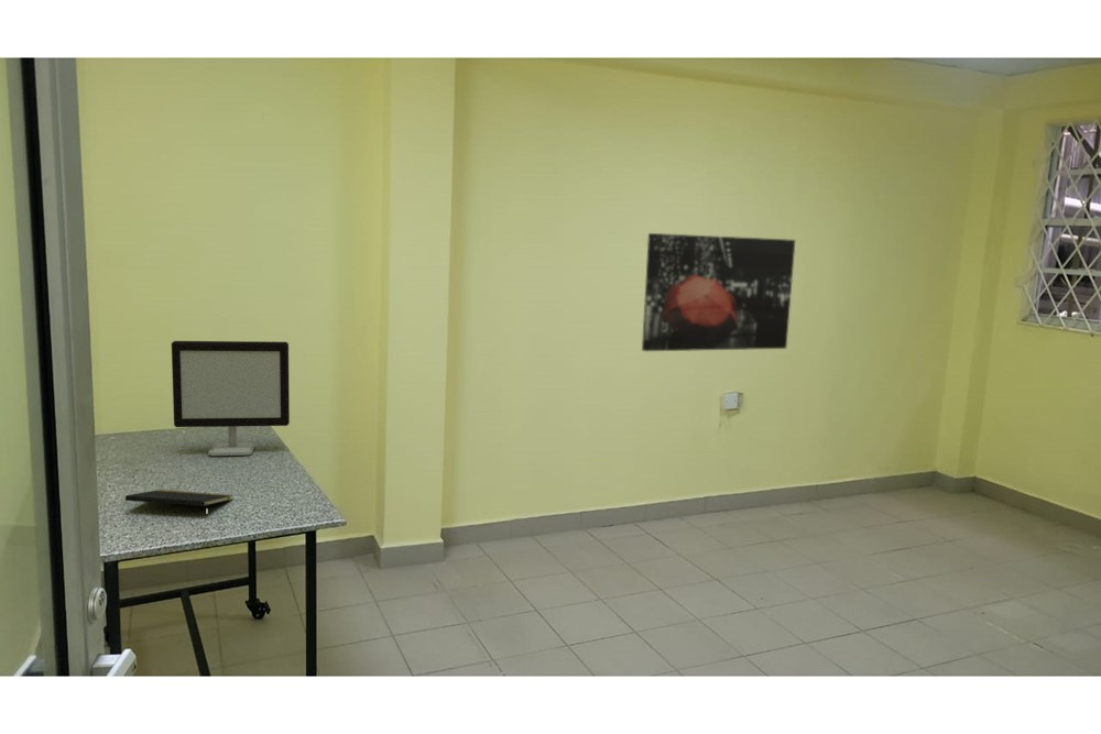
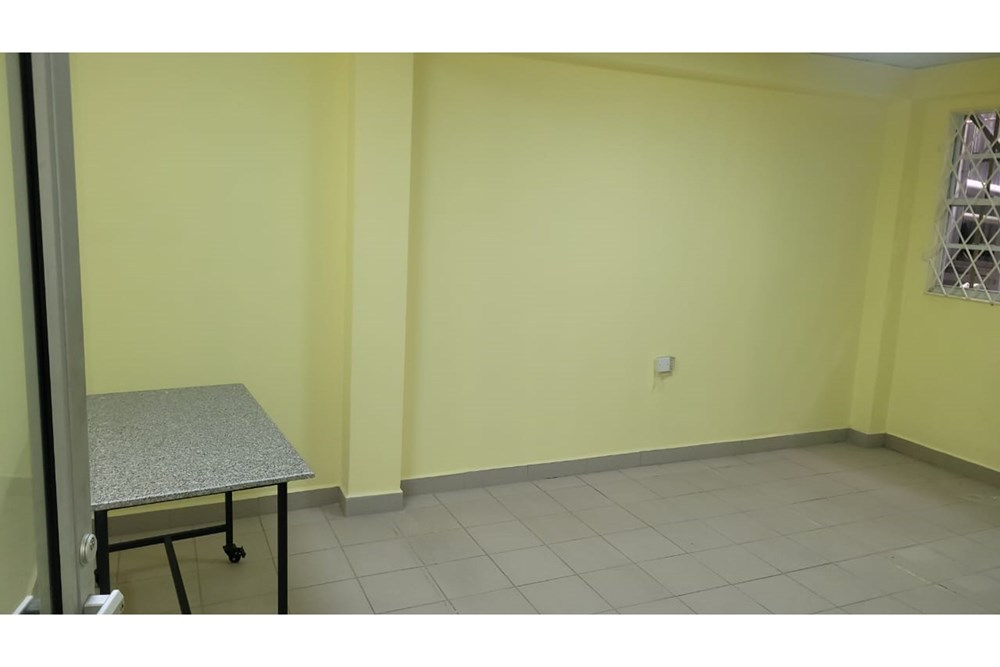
- computer monitor (232, 396)
- notepad (181, 497)
- wall art (720, 293)
